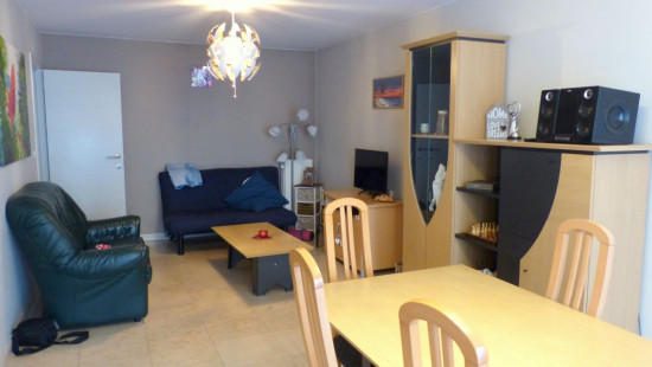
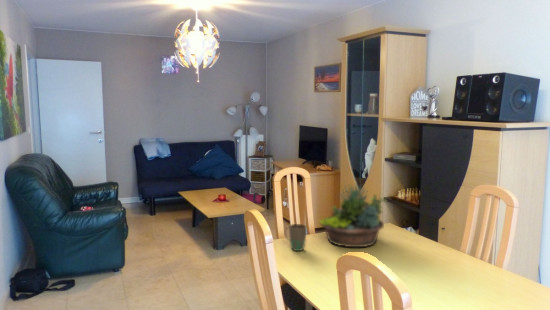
+ mug (294, 237)
+ succulent planter (352, 213)
